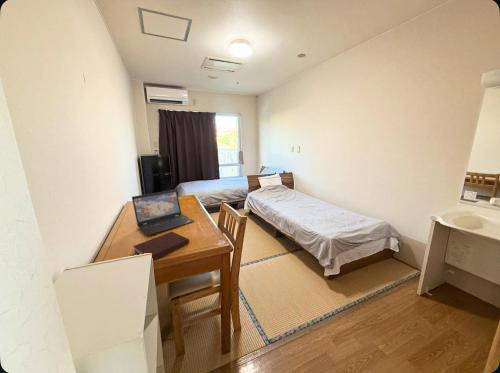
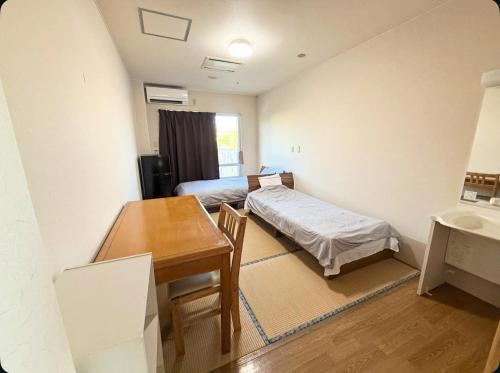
- laptop (164, 209)
- notebook (162, 244)
